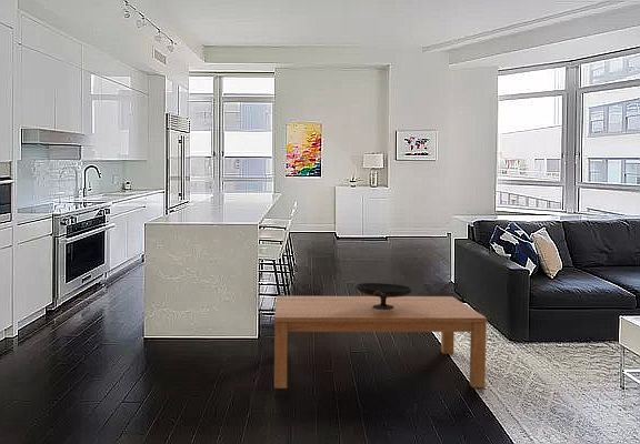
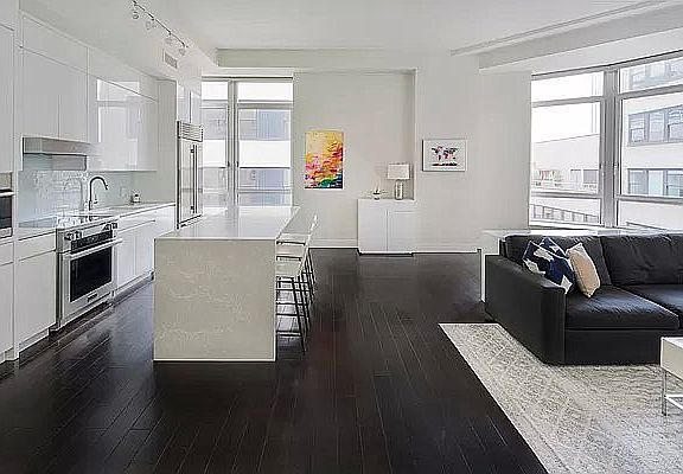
- decorative bowl (383, 295)
- coffee table (371, 331)
